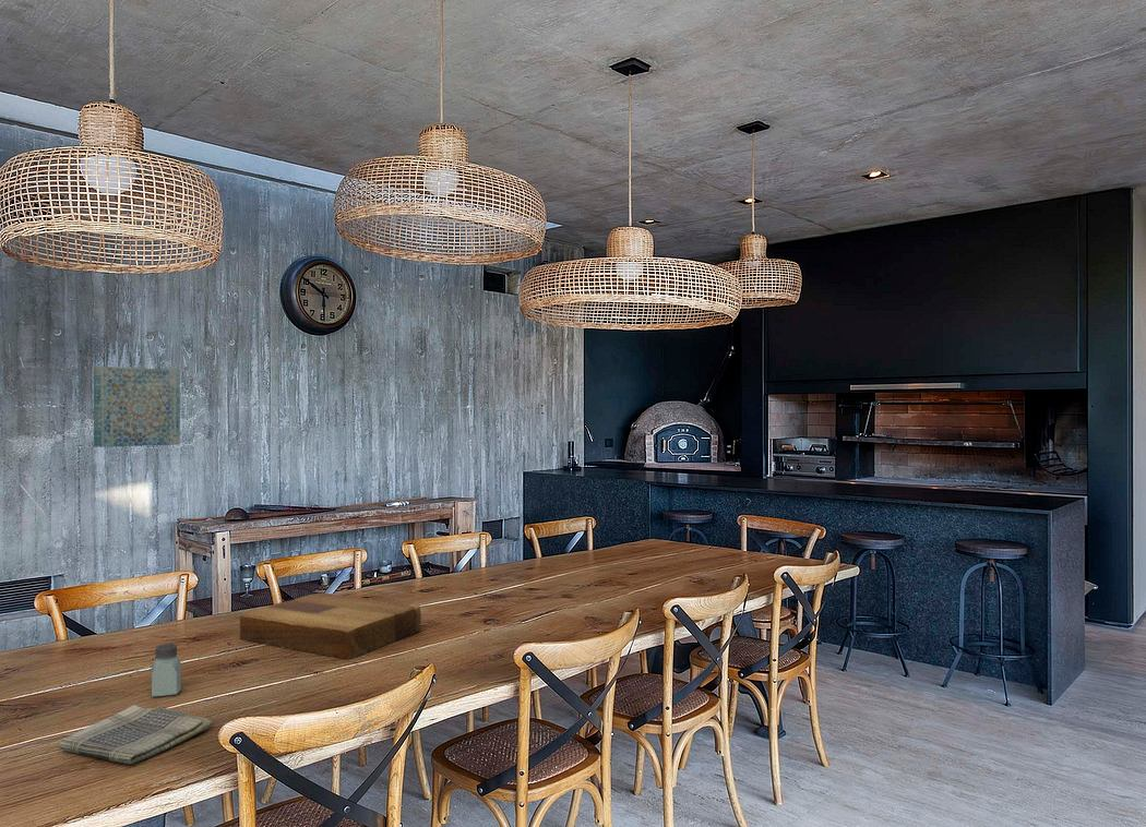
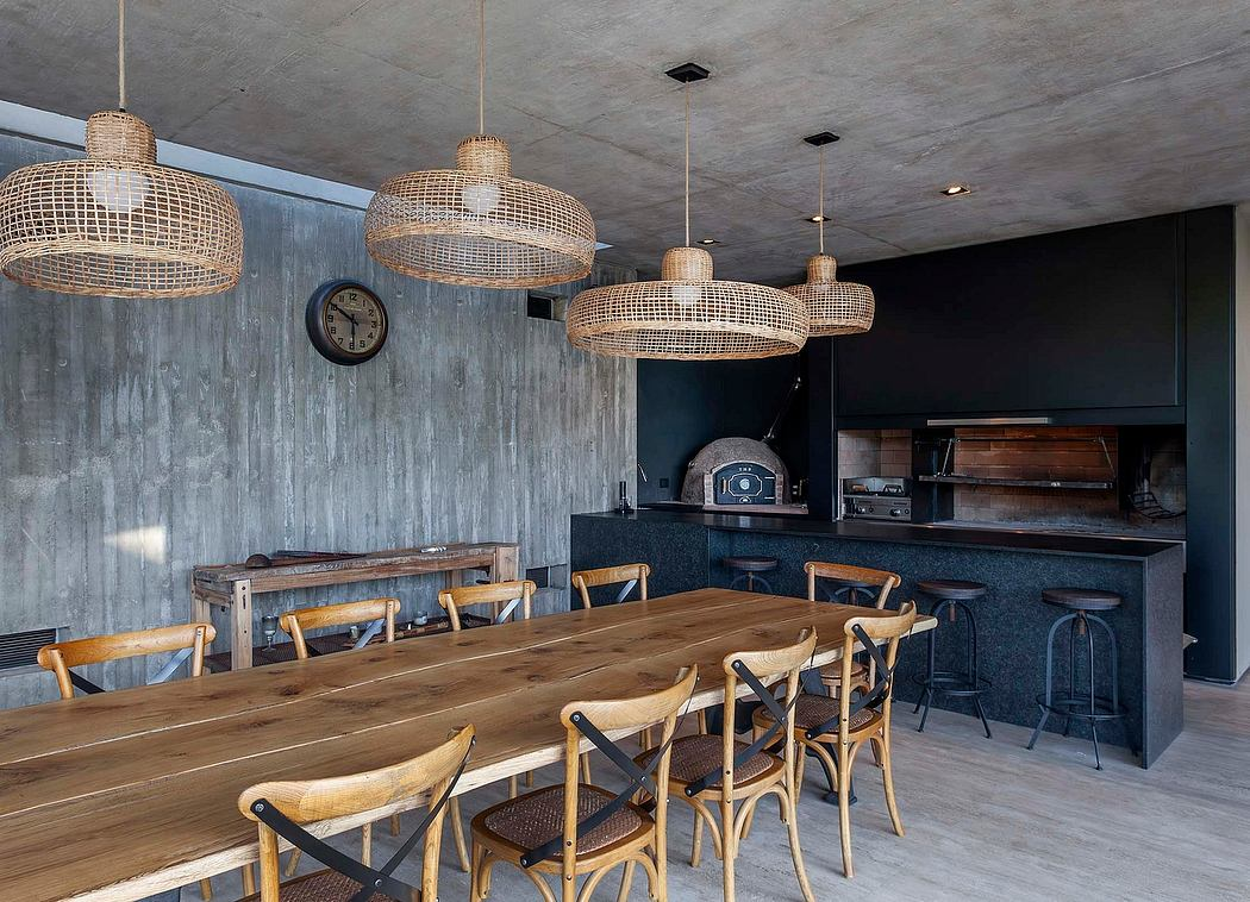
- cutting board (332, 621)
- dish towel (139, 730)
- saltshaker (166, 669)
- wall art (138, 407)
